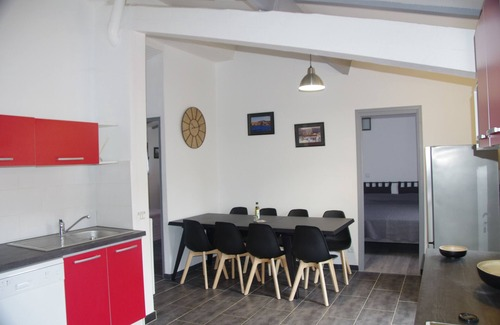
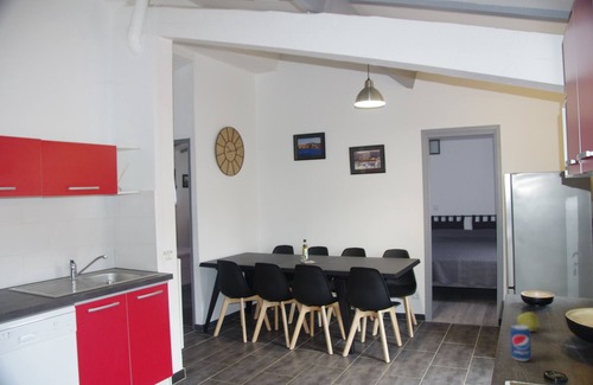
+ apple (528, 321)
+ beverage can (521, 342)
